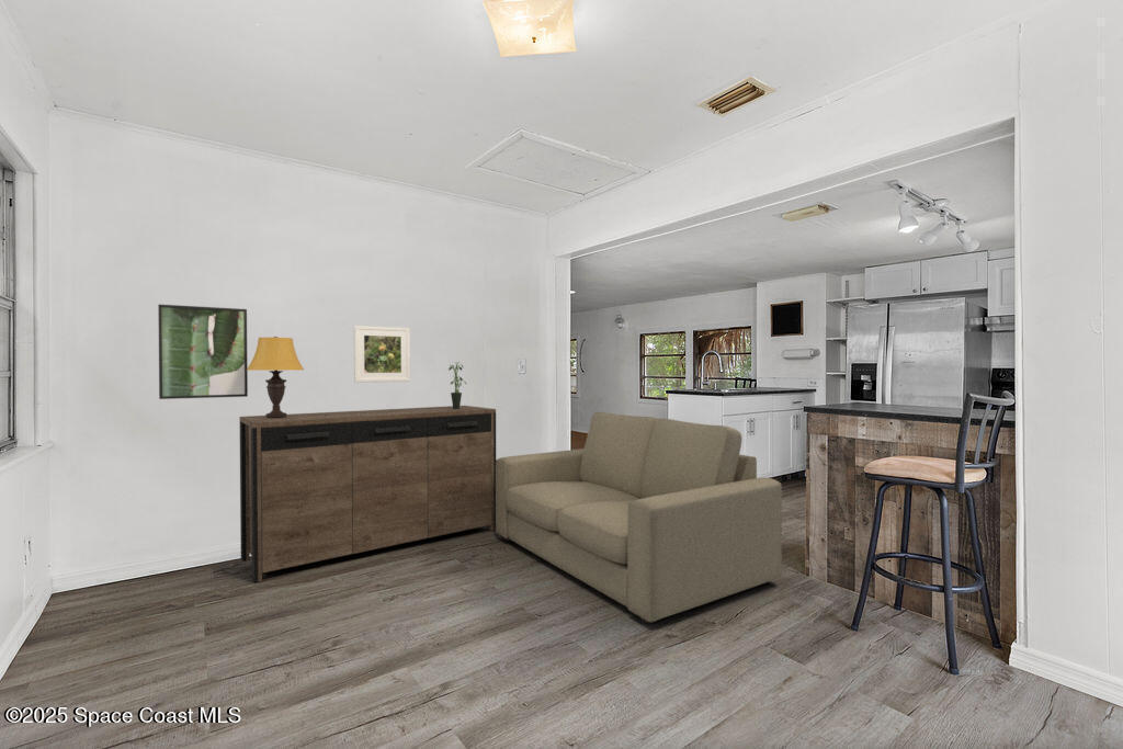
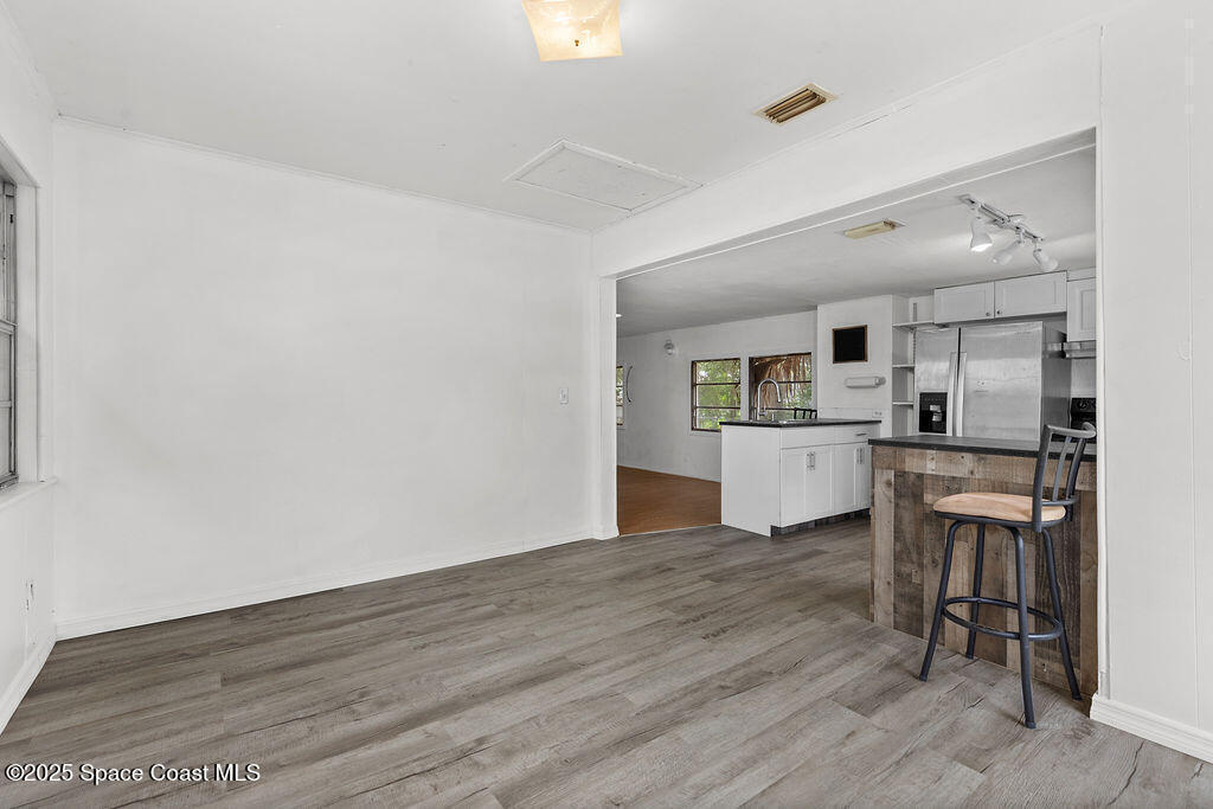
- table lamp (275, 376)
- potted plant (456, 385)
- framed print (204, 352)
- sofa (619, 489)
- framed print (383, 354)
- sideboard (378, 478)
